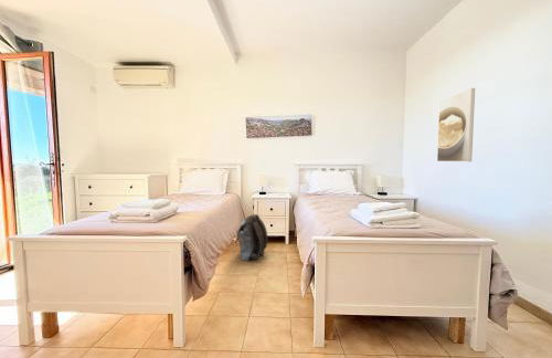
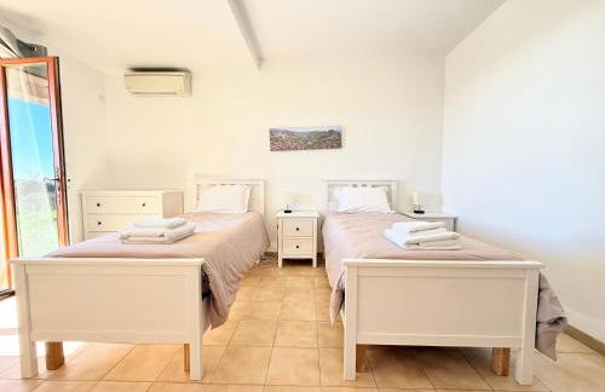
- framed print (454, 128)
- backpack (253, 234)
